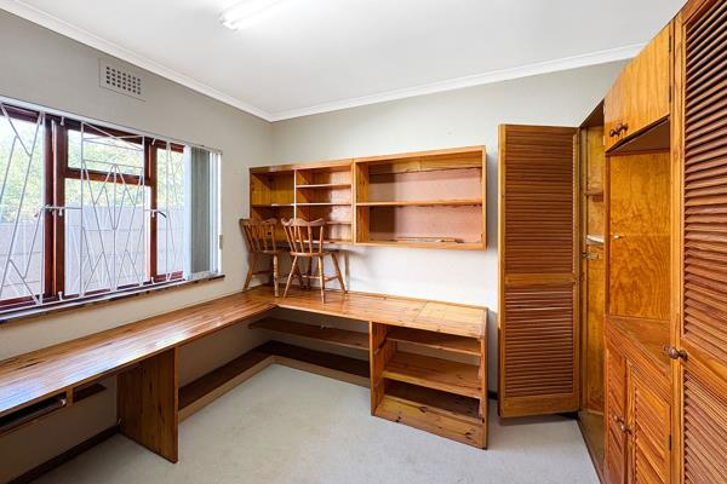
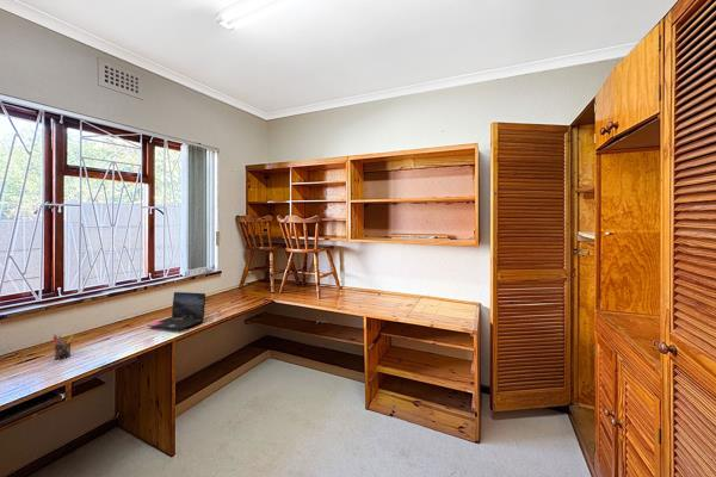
+ laptop (177, 309)
+ pen holder (61, 346)
